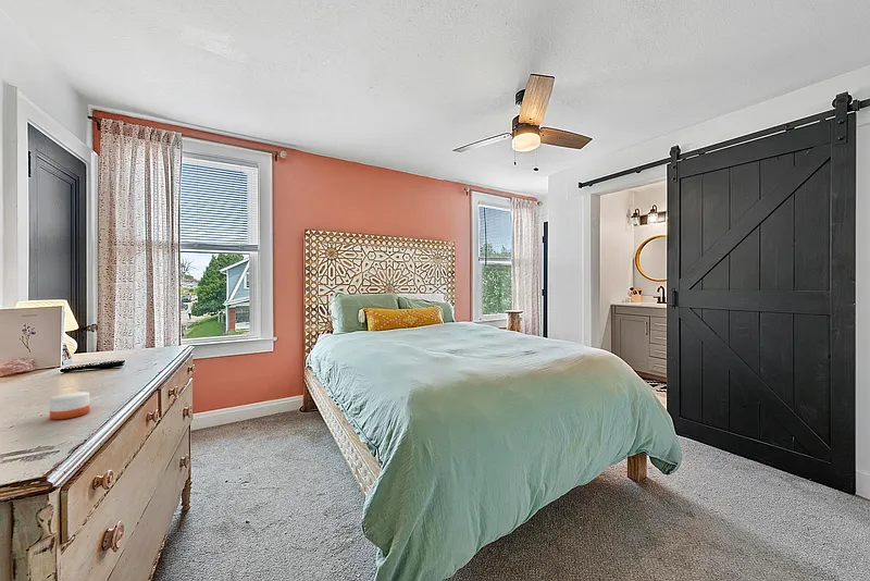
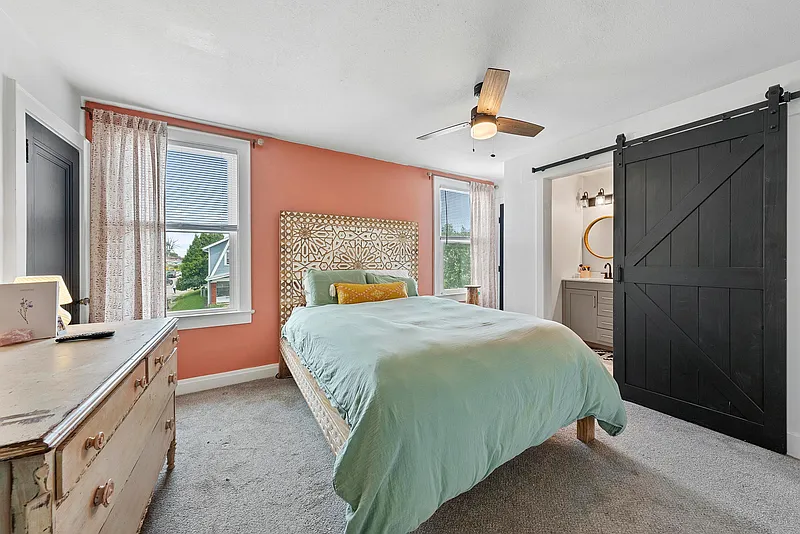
- candle (70, 395)
